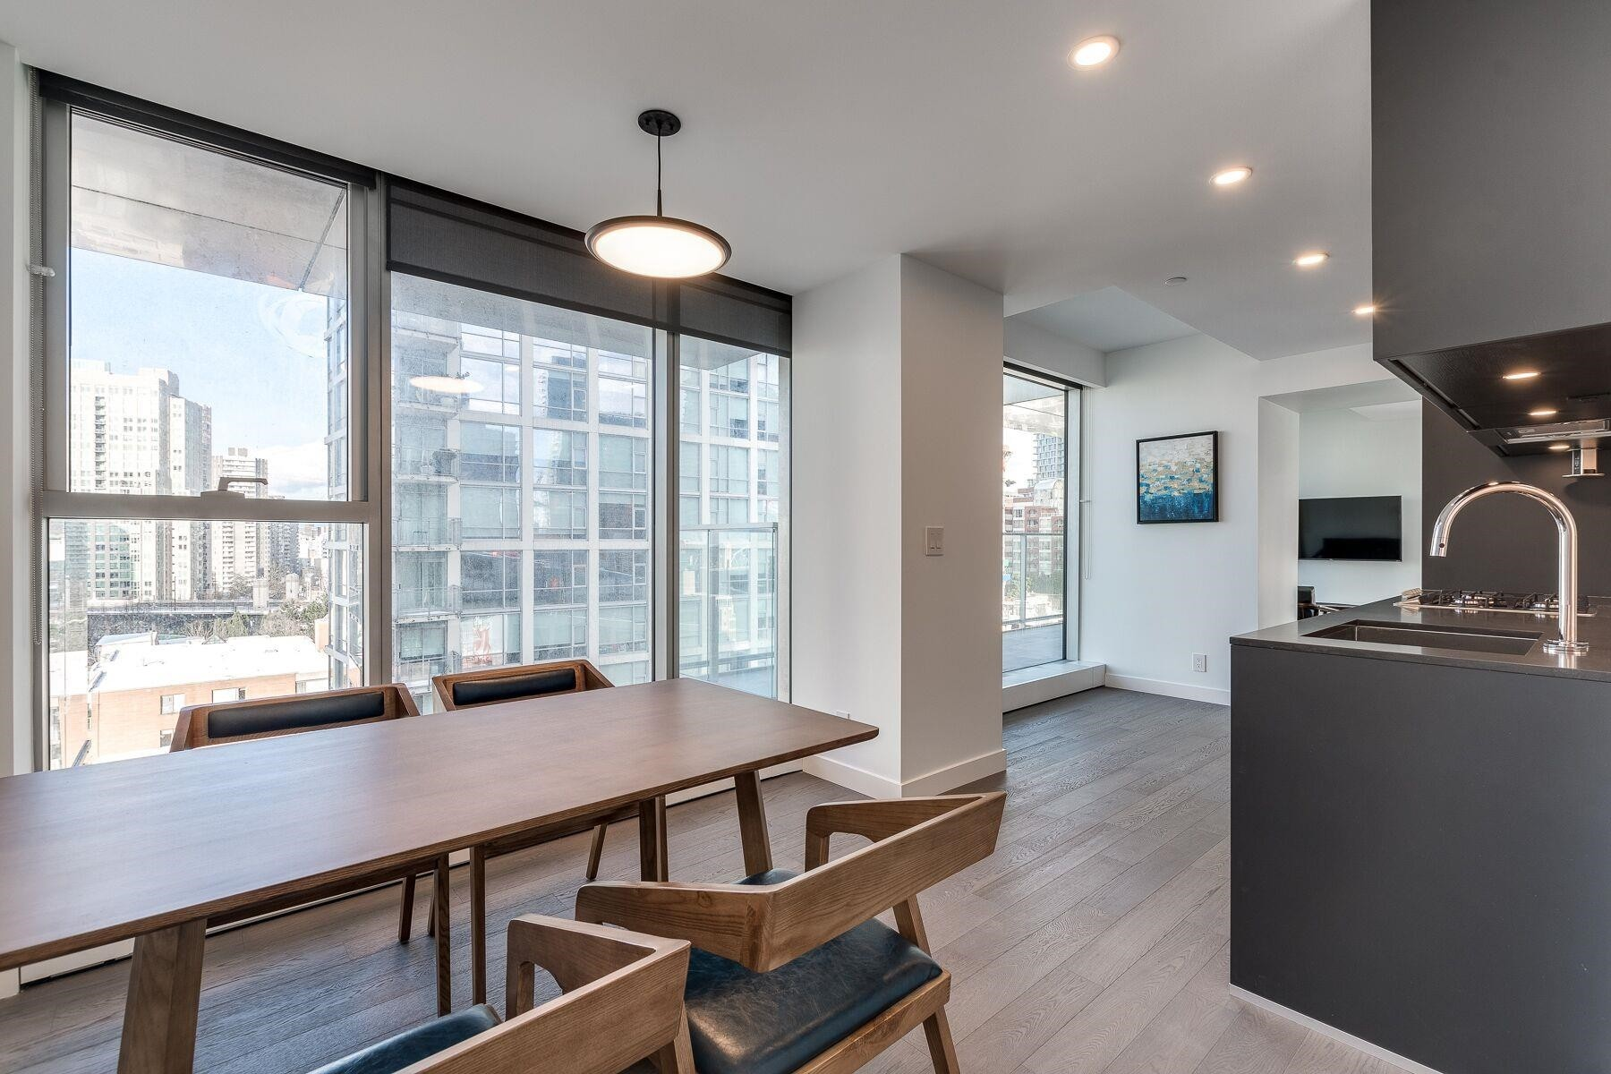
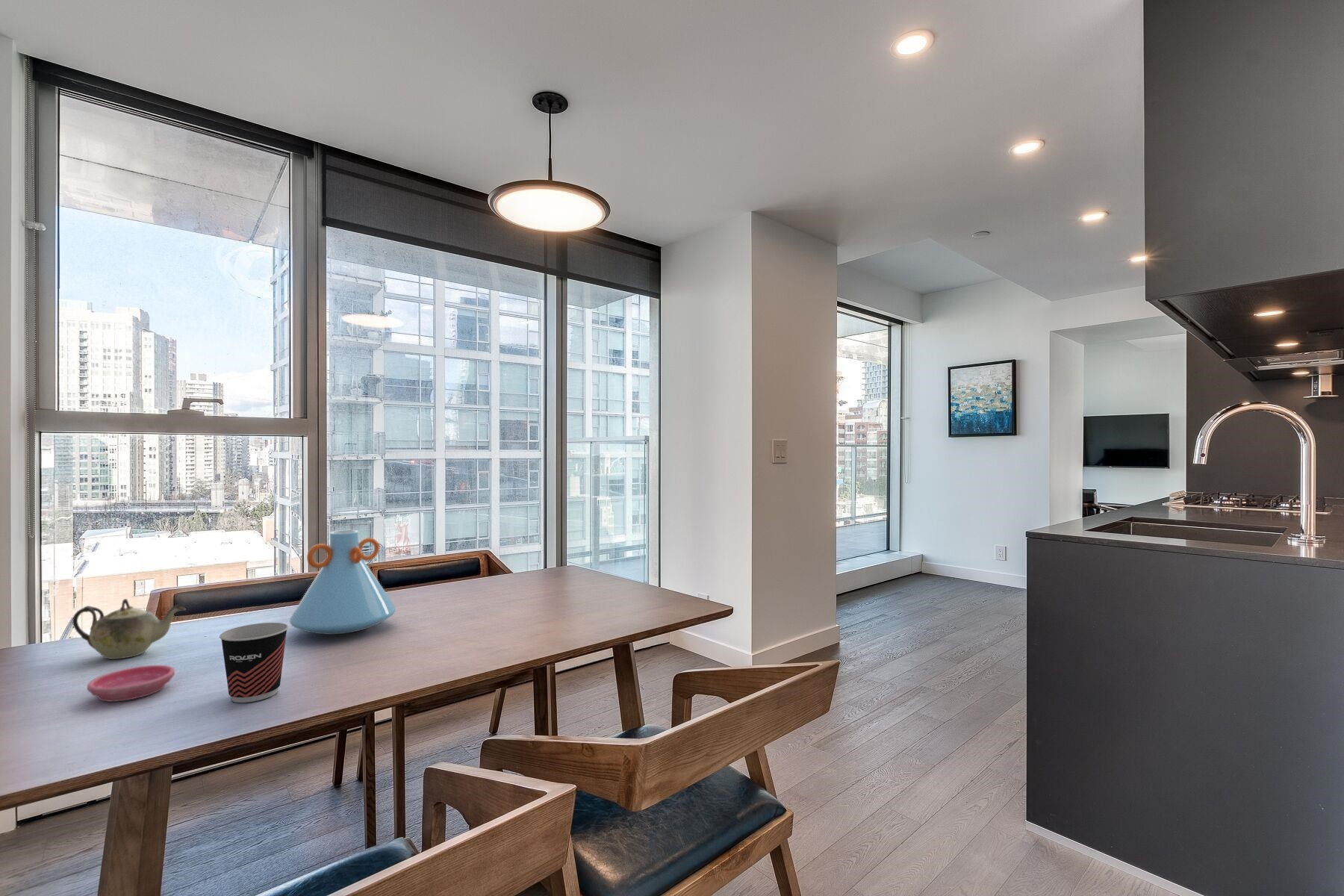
+ teapot (131, 626)
+ cup (255, 662)
+ saucer (132, 684)
+ vase (344, 580)
